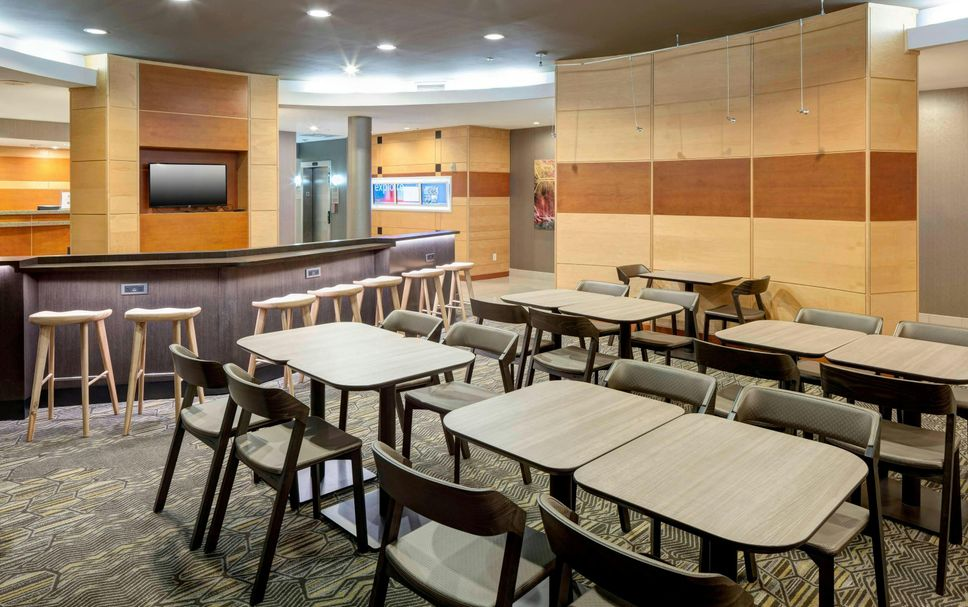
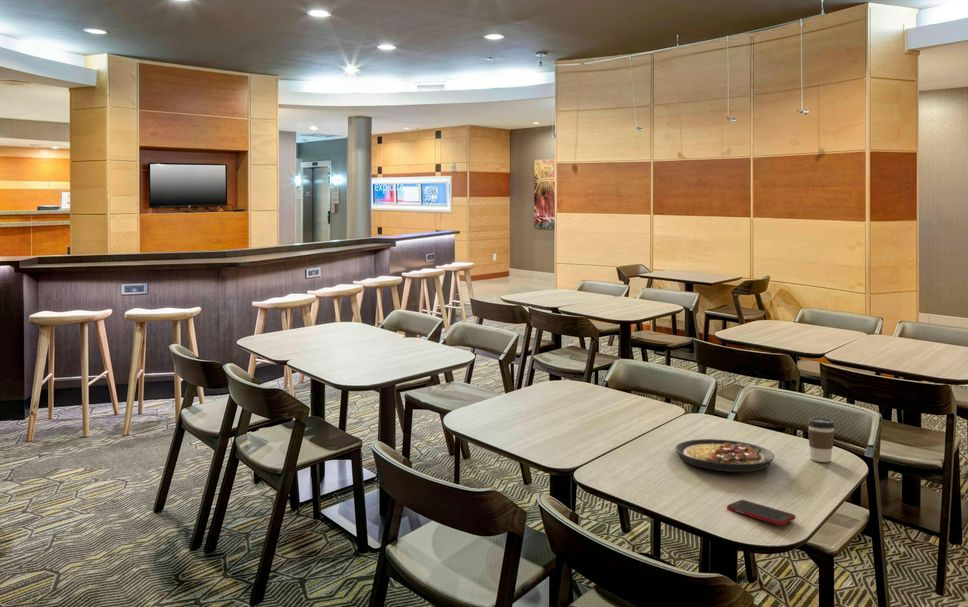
+ cell phone (760, 512)
+ coffee cup (820, 439)
+ plate (723, 452)
